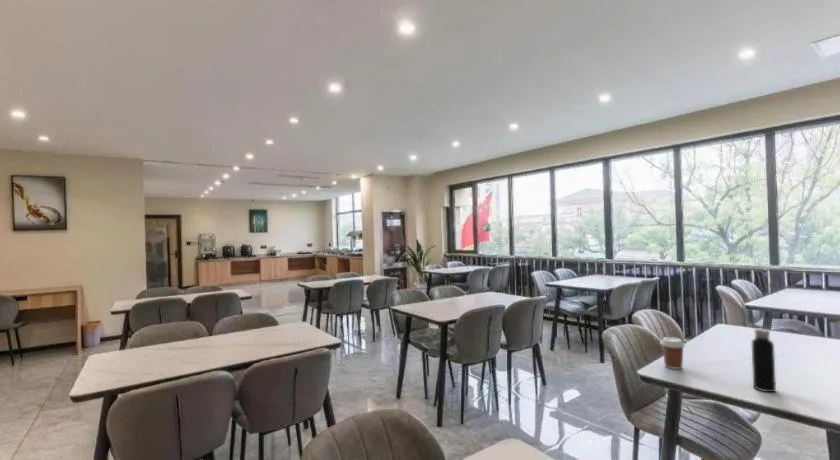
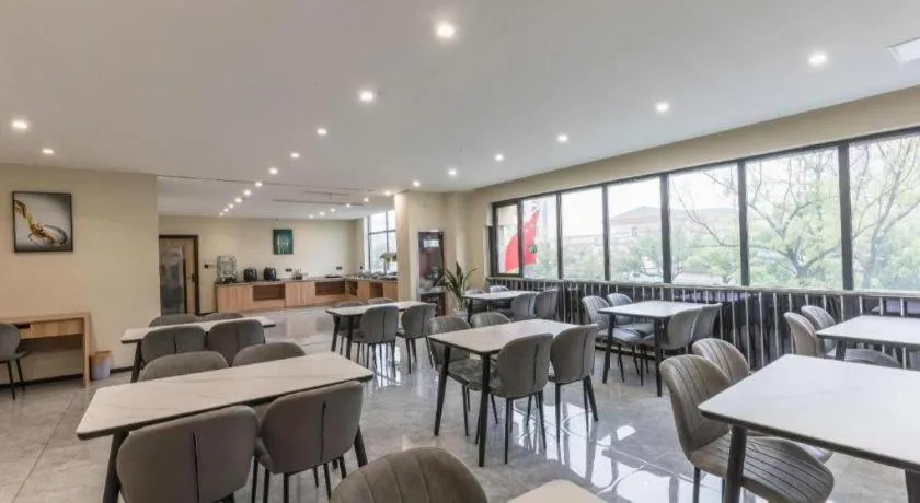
- water bottle (763, 356)
- coffee cup (672, 353)
